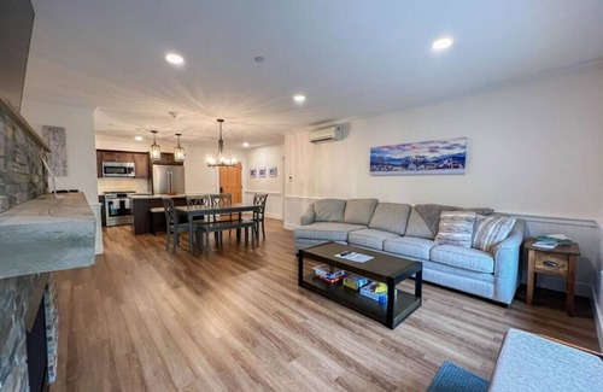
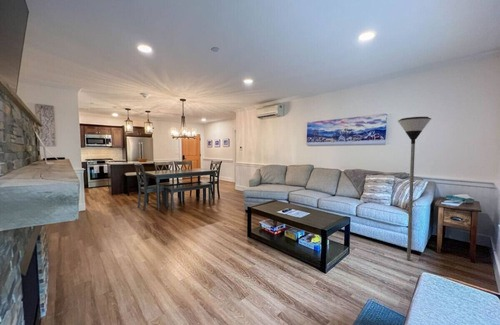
+ floor lamp (411, 190)
